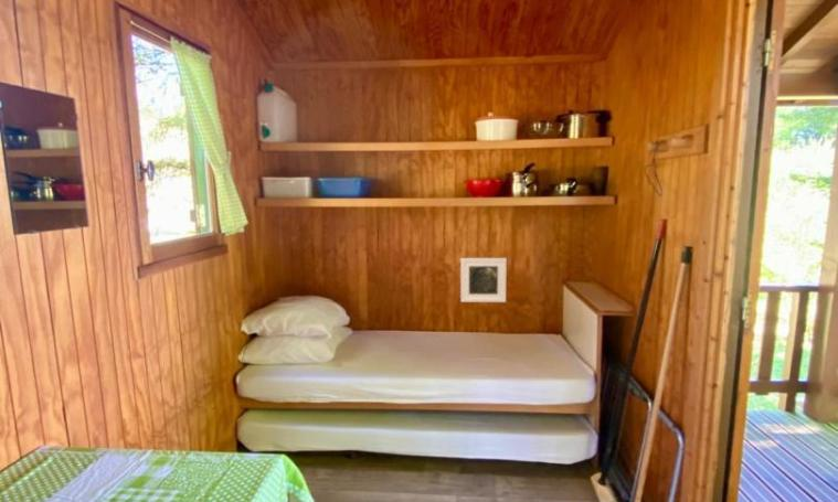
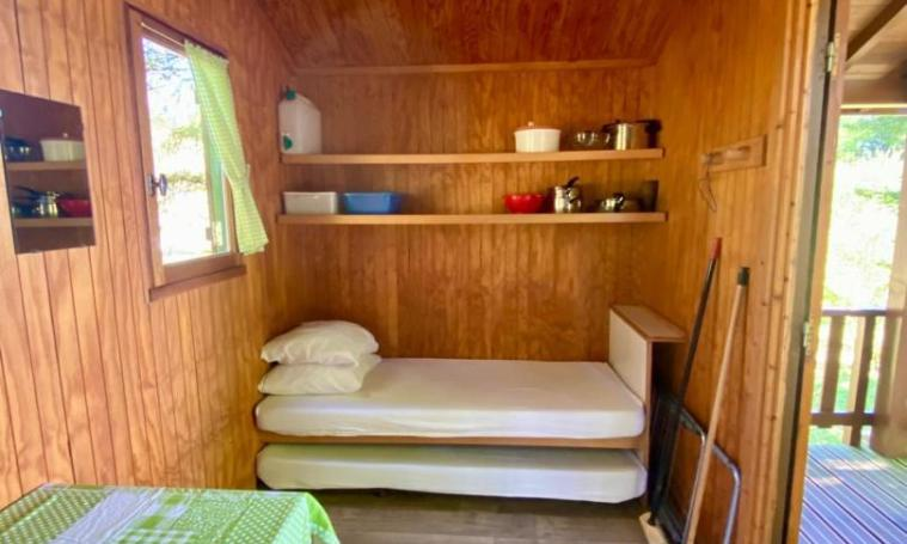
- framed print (482, 279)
